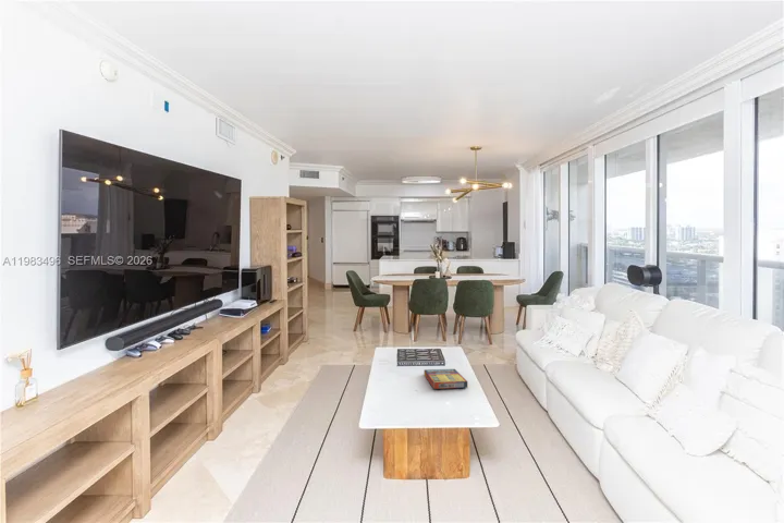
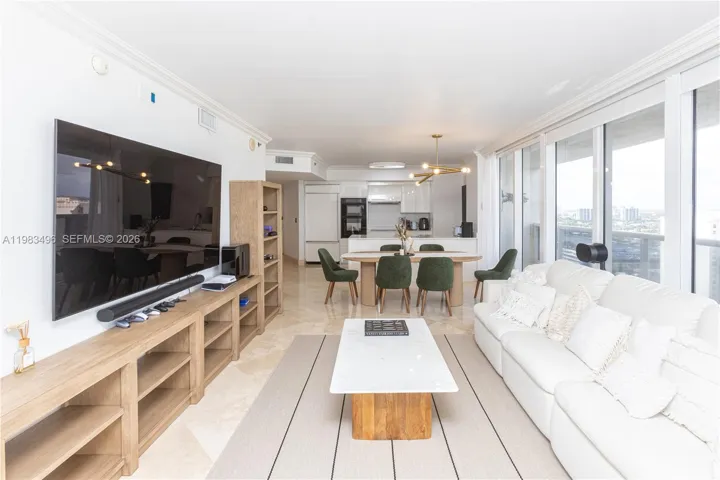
- game compilation box (444, 378)
